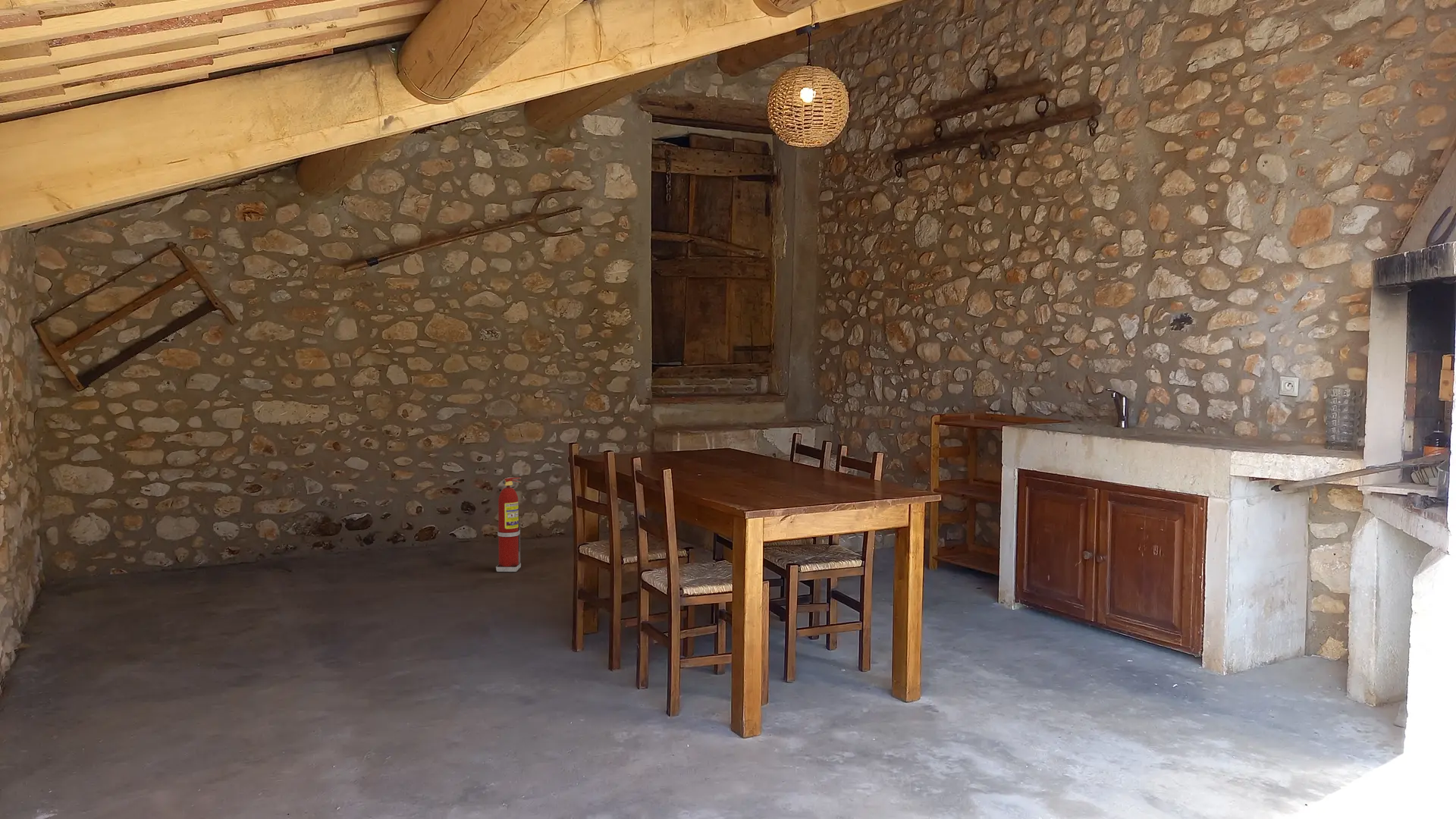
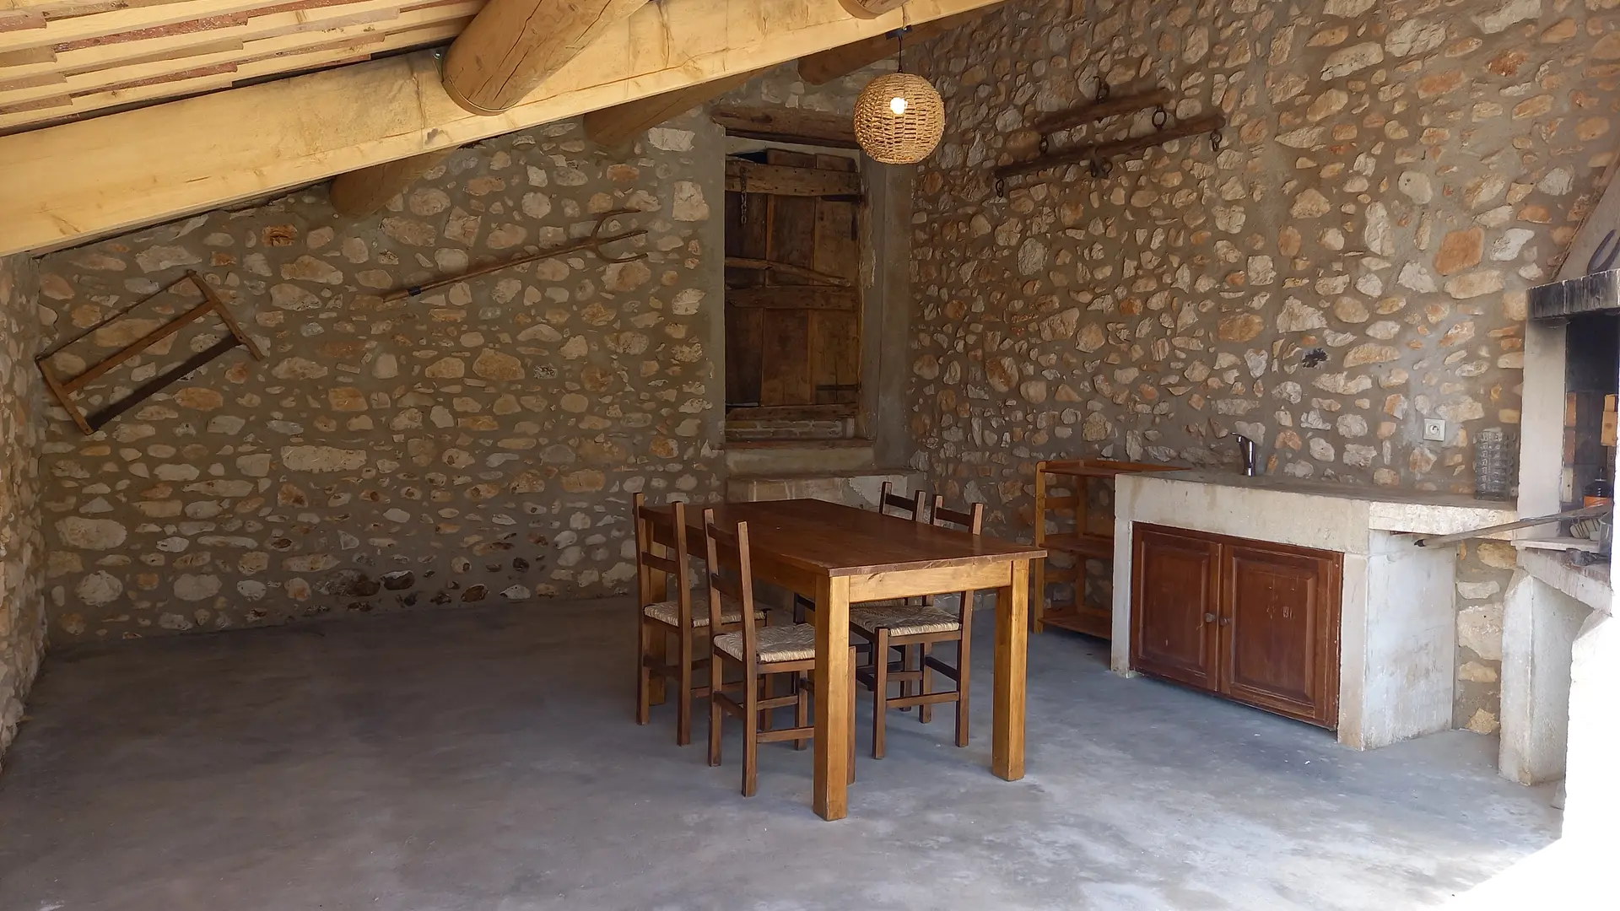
- fire extinguisher (509, 524)
